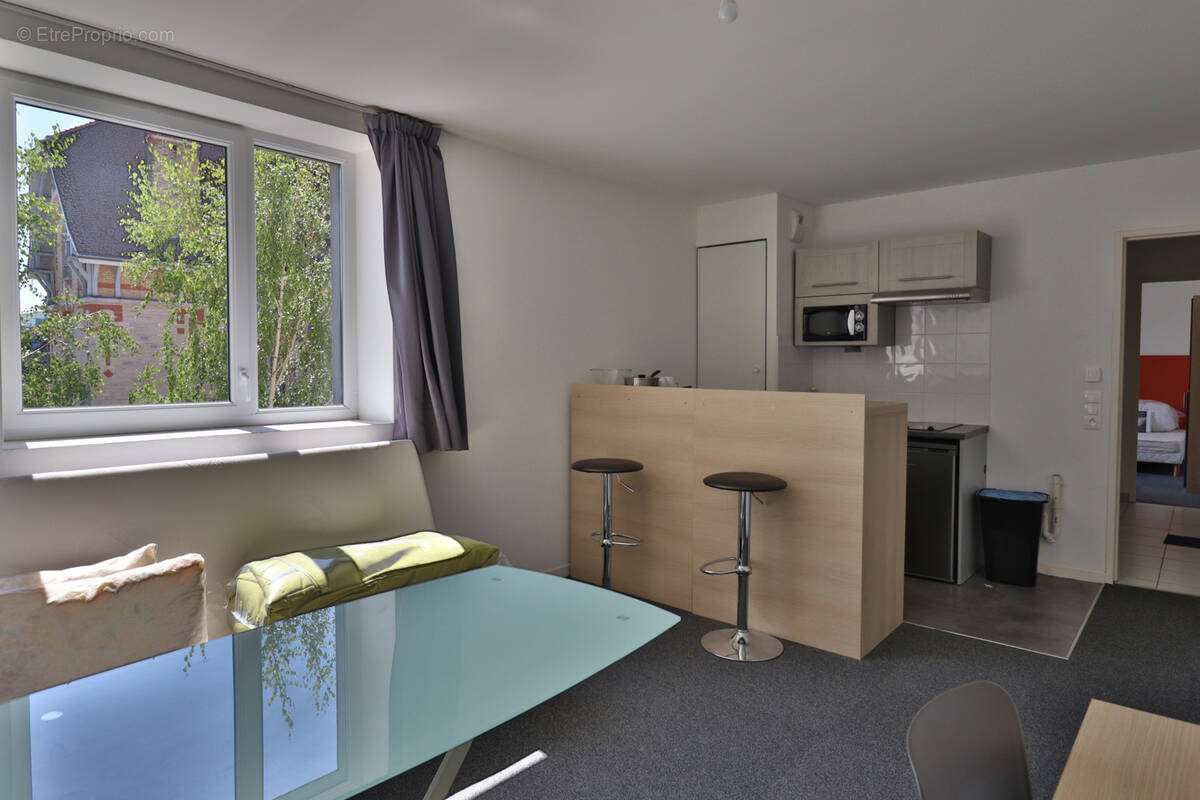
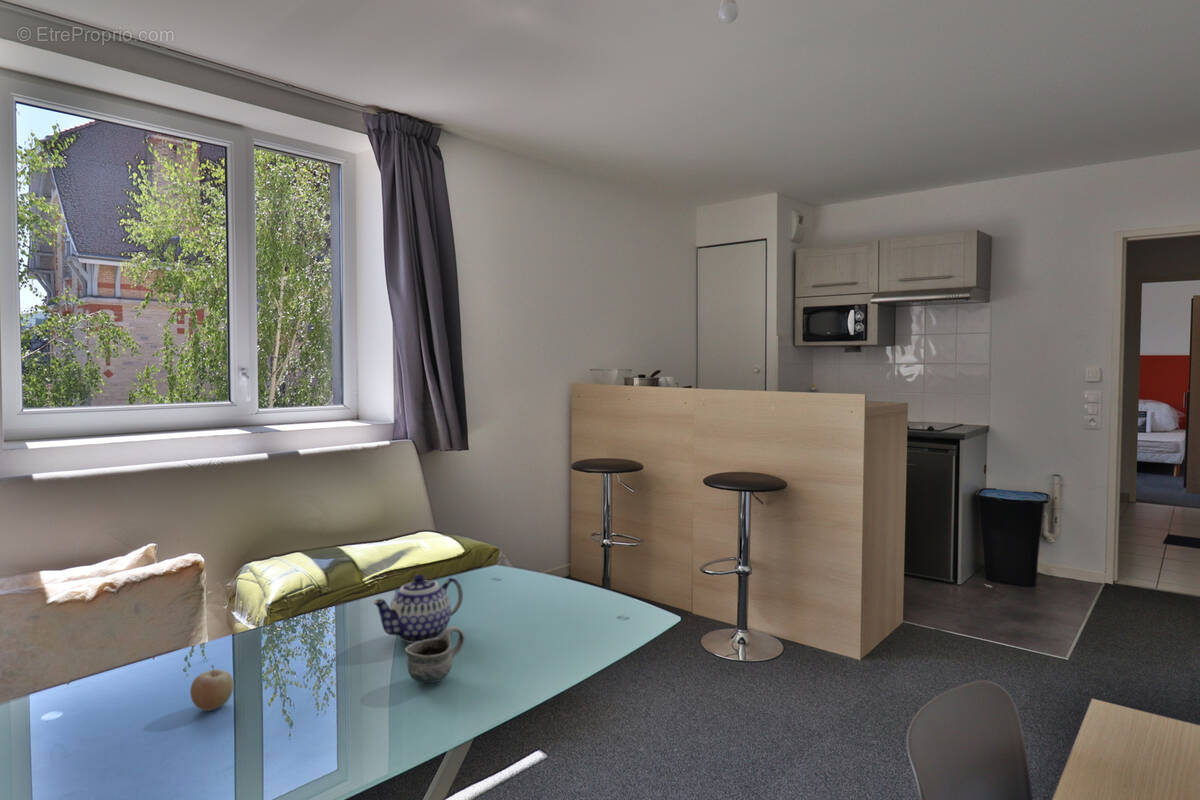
+ fruit (212, 686)
+ teapot (420, 605)
+ mug (435, 653)
